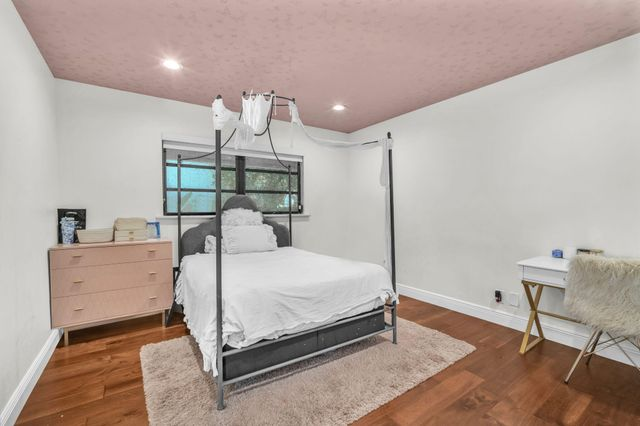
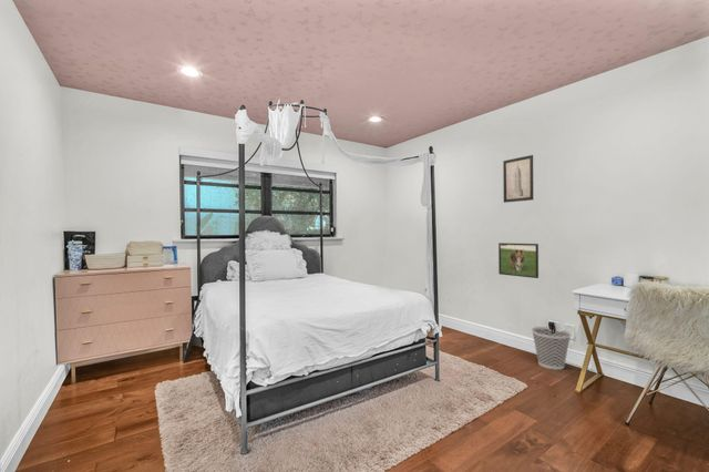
+ wall art (517, 179)
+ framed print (517, 259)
+ wastebasket (551, 348)
